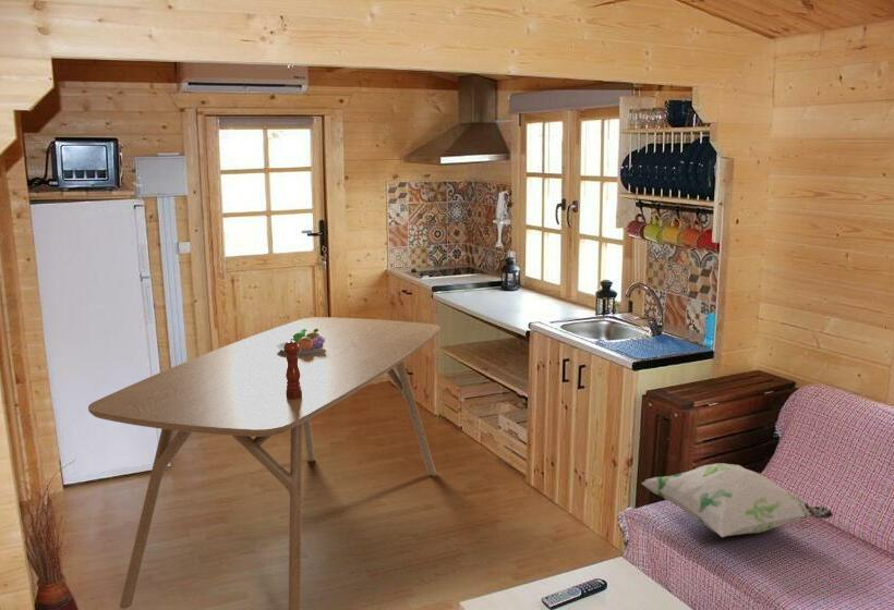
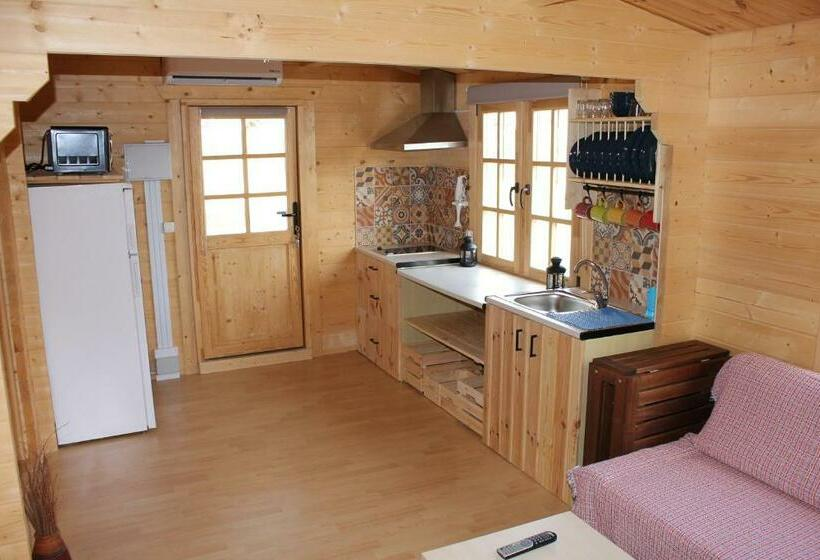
- decorative pillow (734, 498)
- fruit bowl (301, 339)
- pepper mill (292, 366)
- dining table (300, 447)
